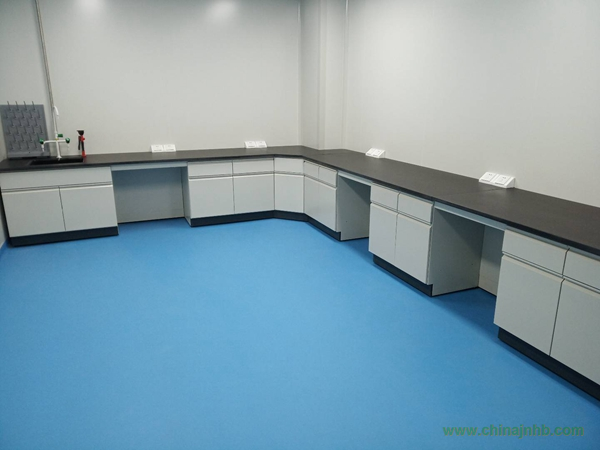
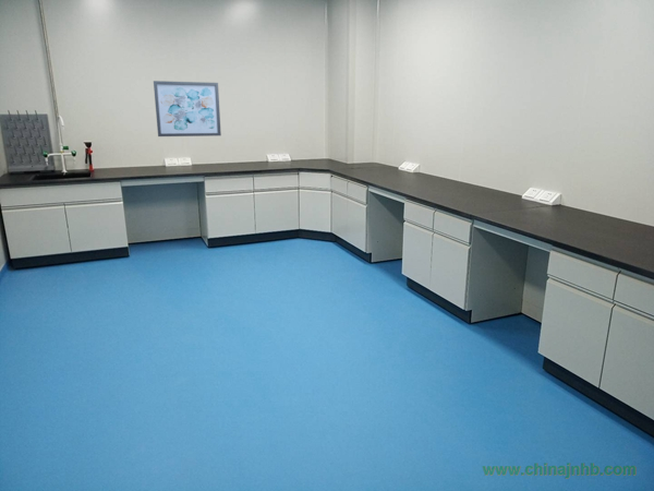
+ wall art (187, 109)
